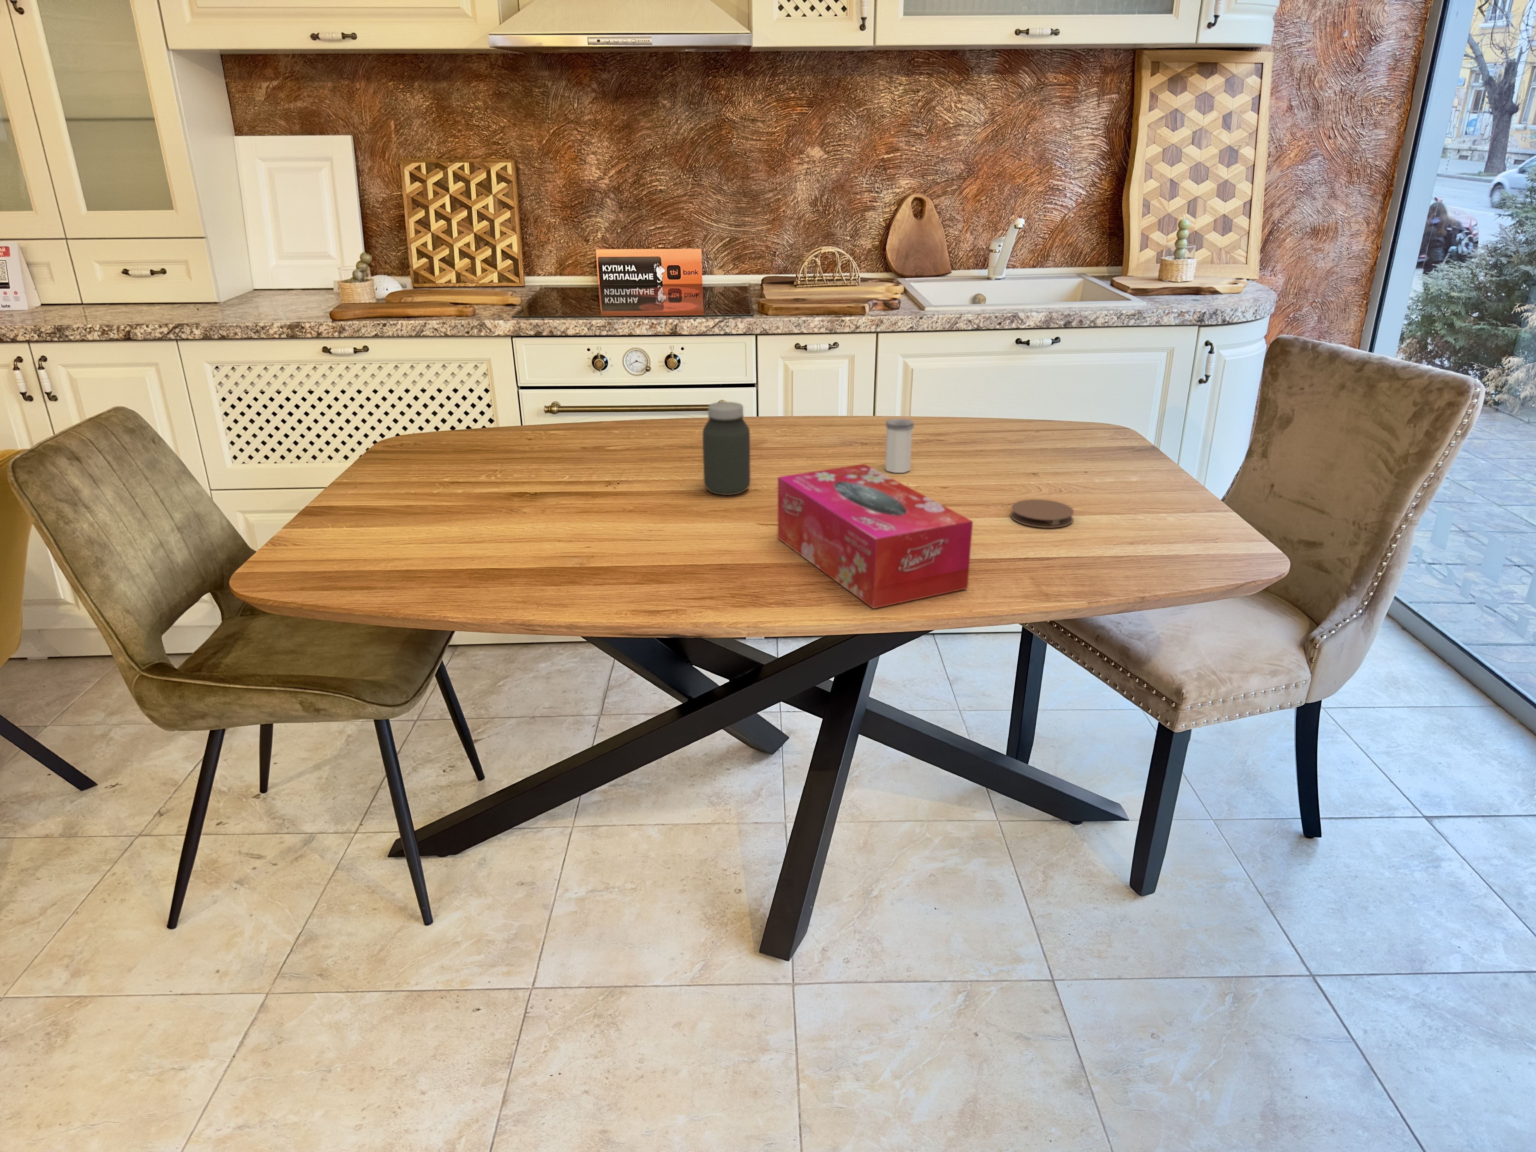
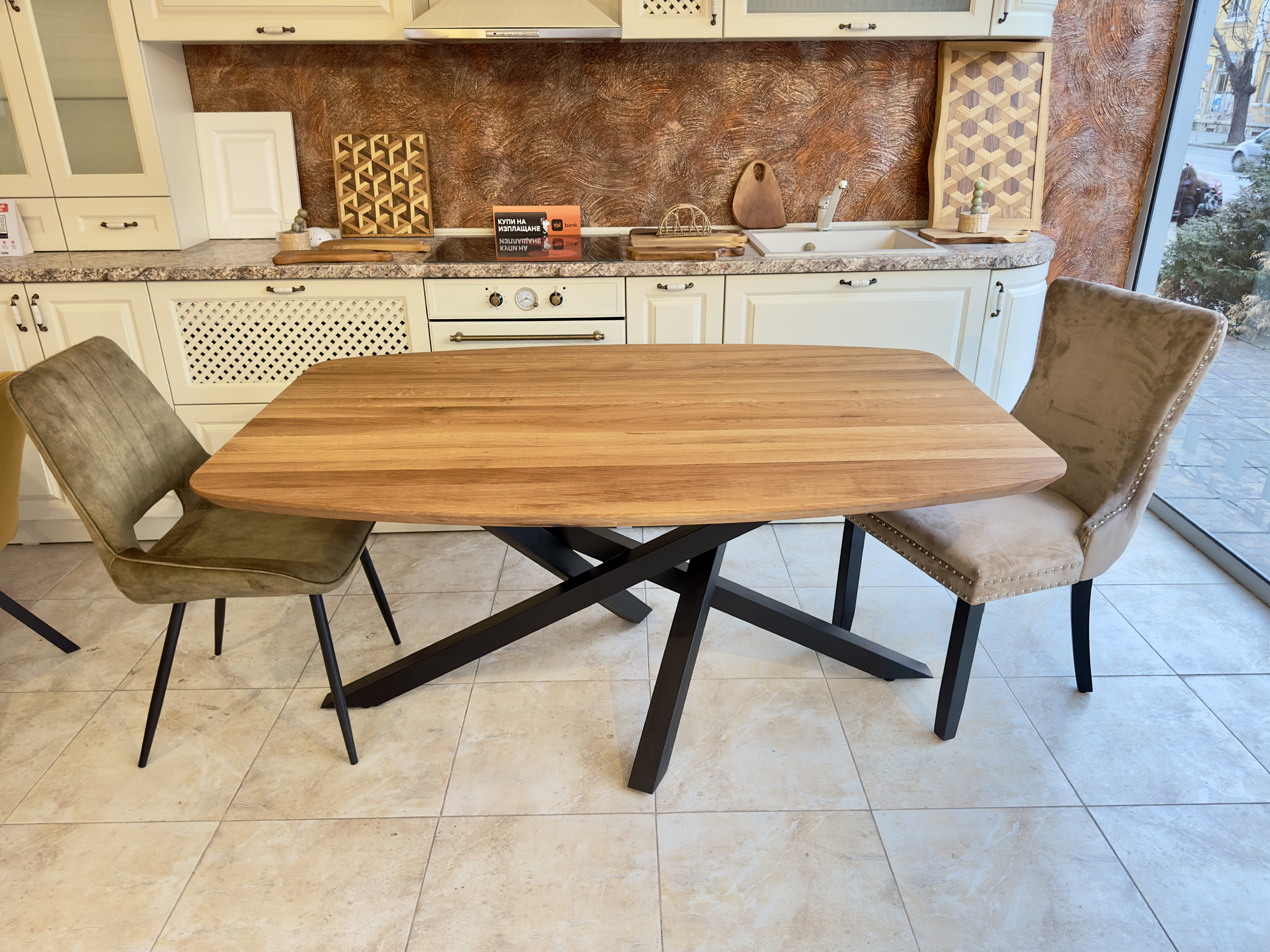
- jar (727, 448)
- salt shaker (899, 445)
- coaster (1041, 513)
- tissue box (868, 530)
